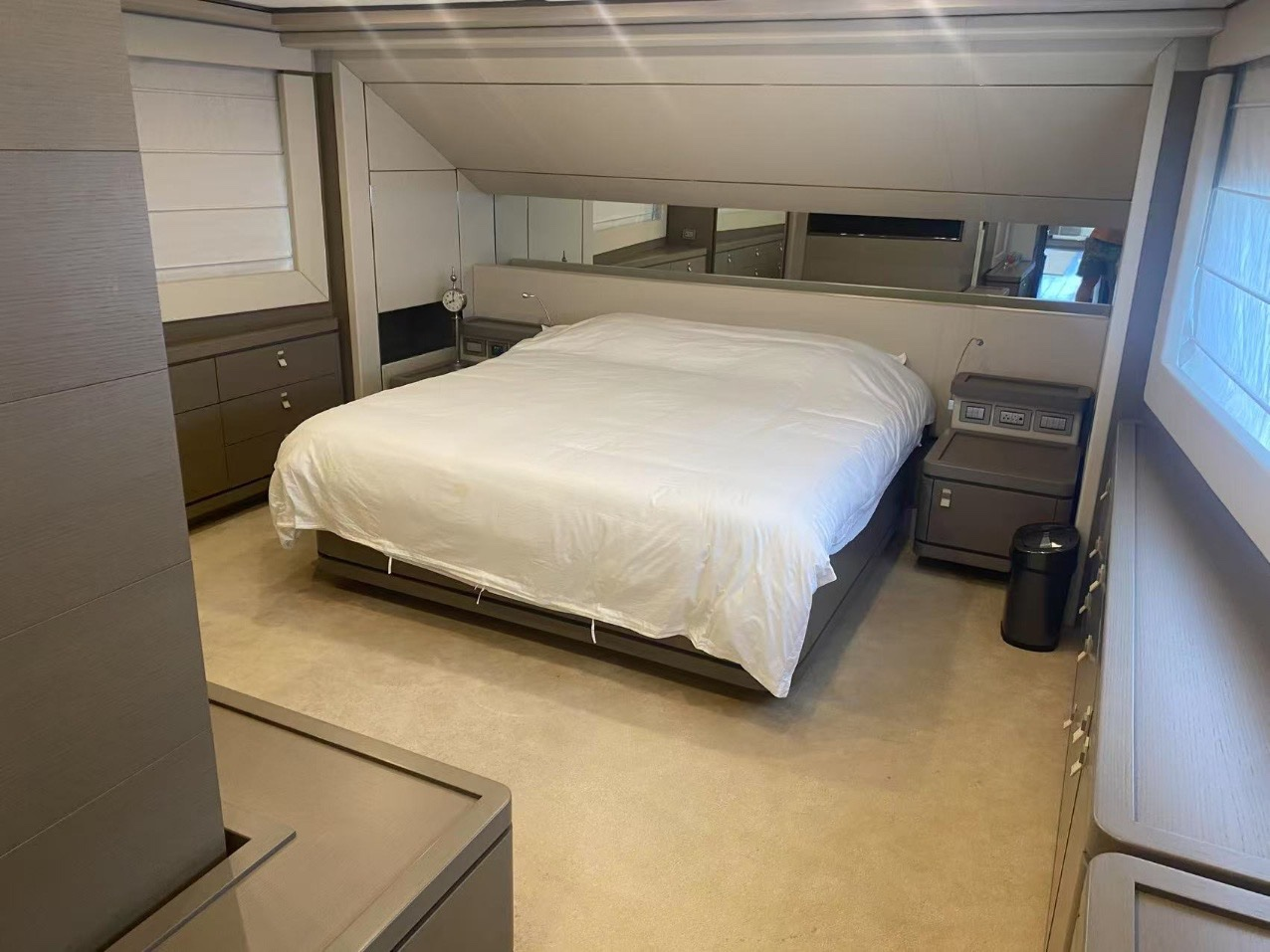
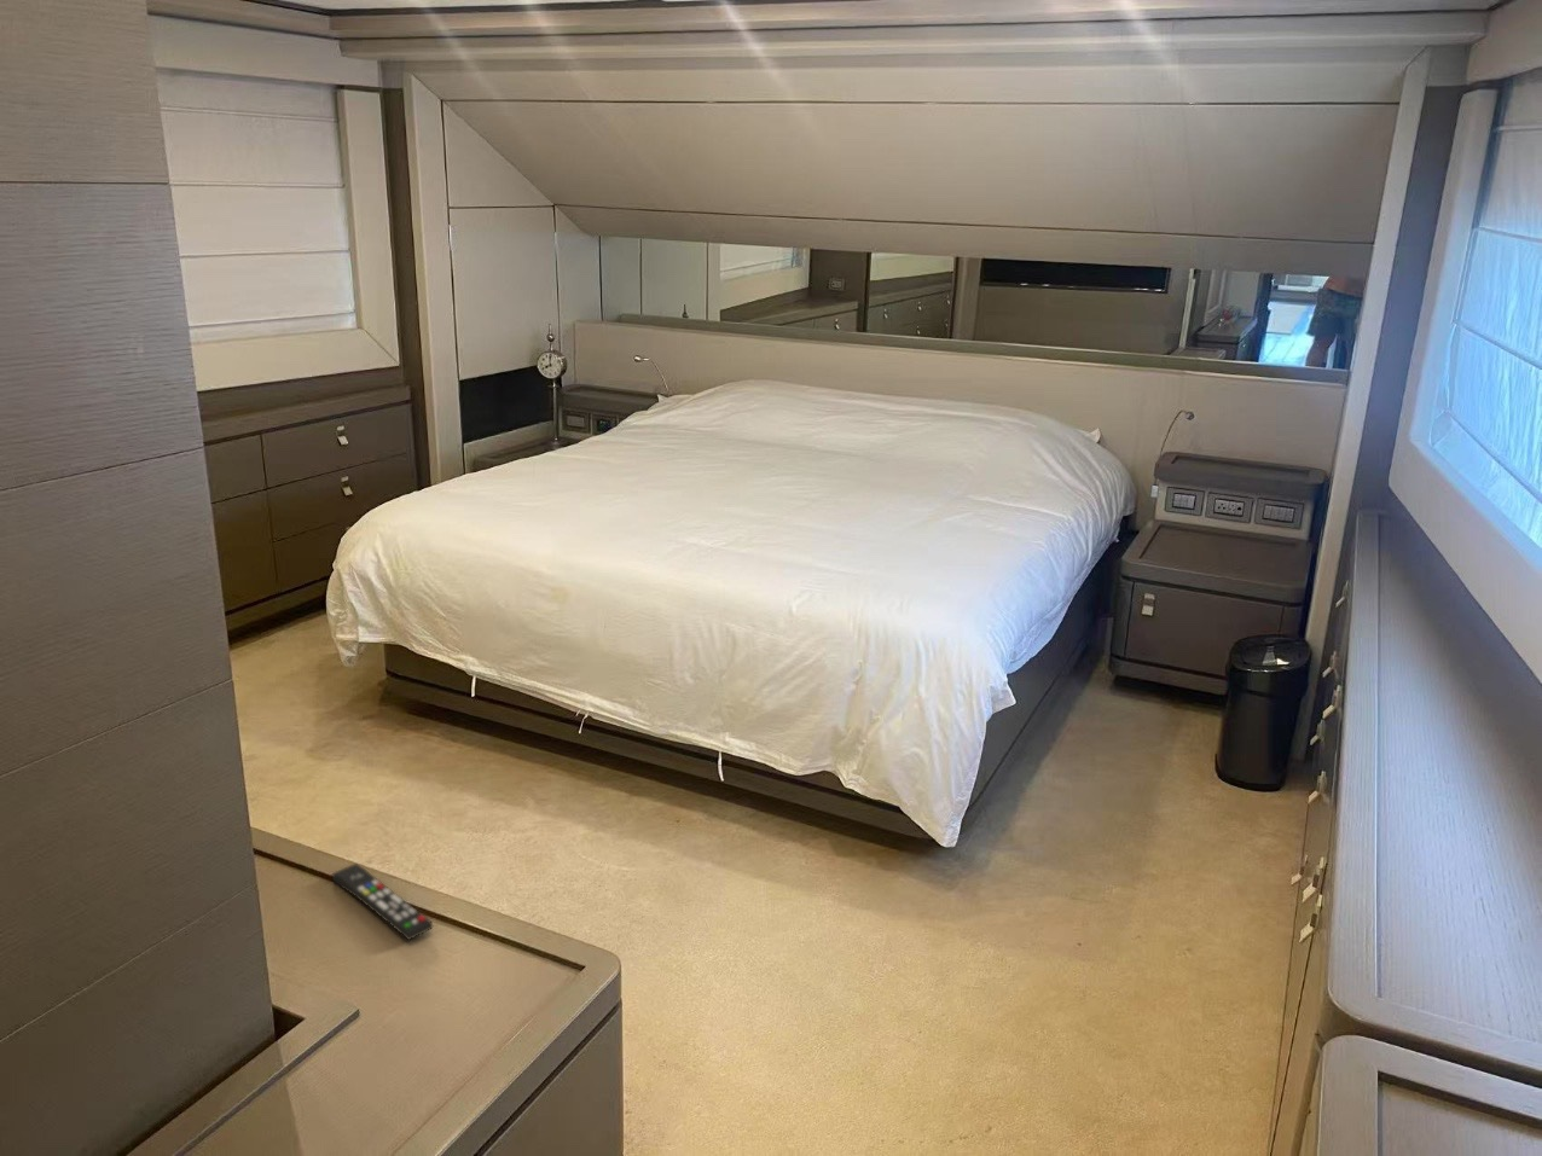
+ remote control (380, 899)
